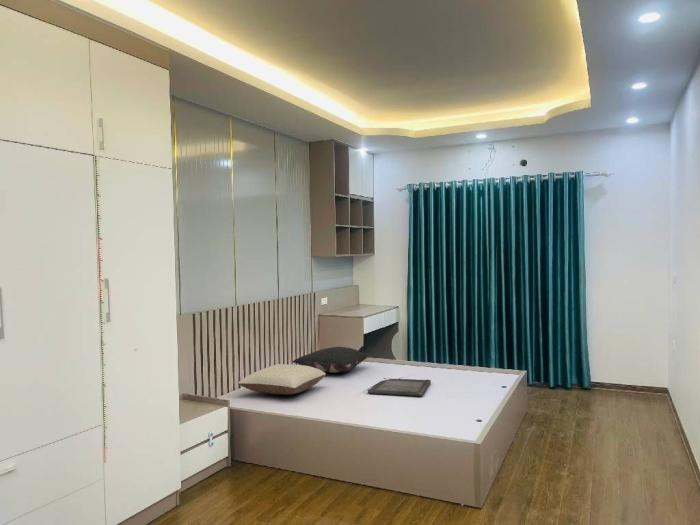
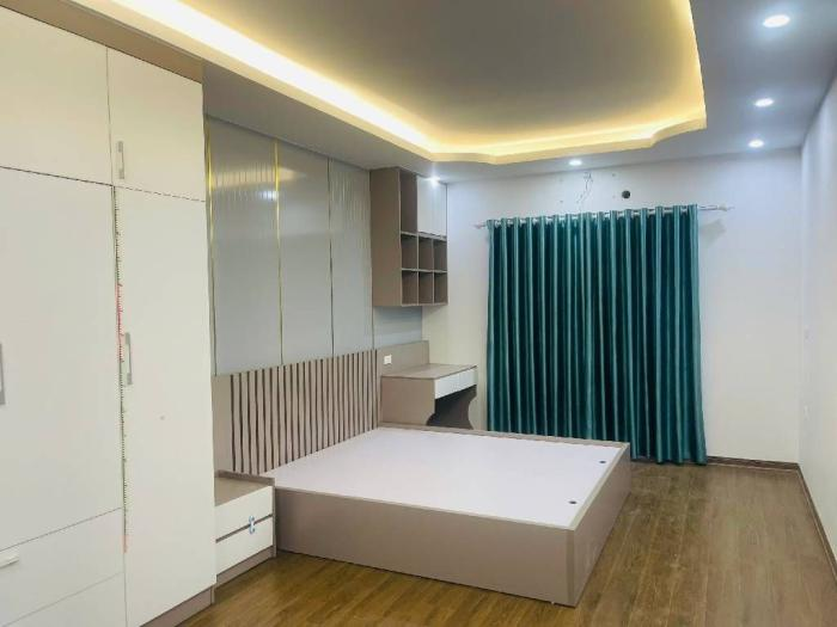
- serving tray (401, 386)
- pillow (331, 359)
- pillow (283, 379)
